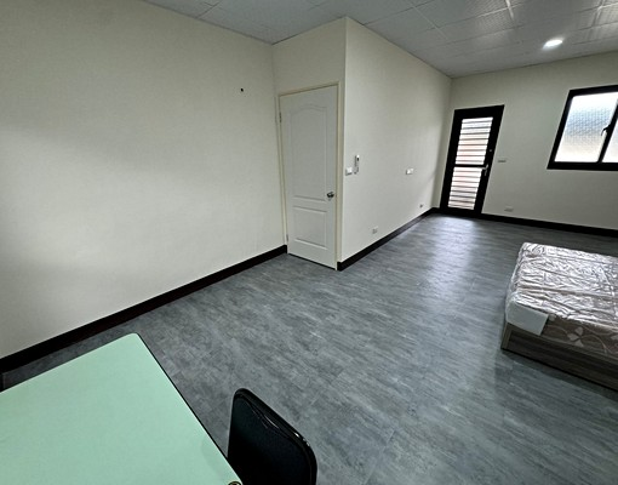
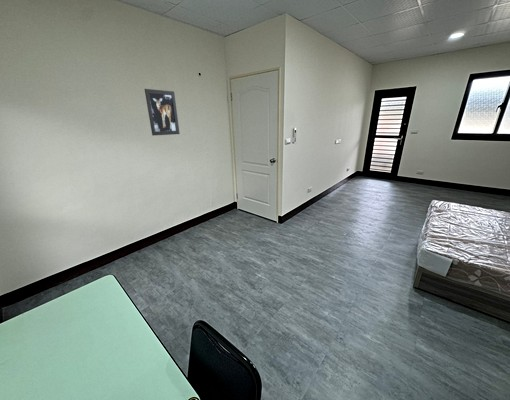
+ wall art (163, 113)
